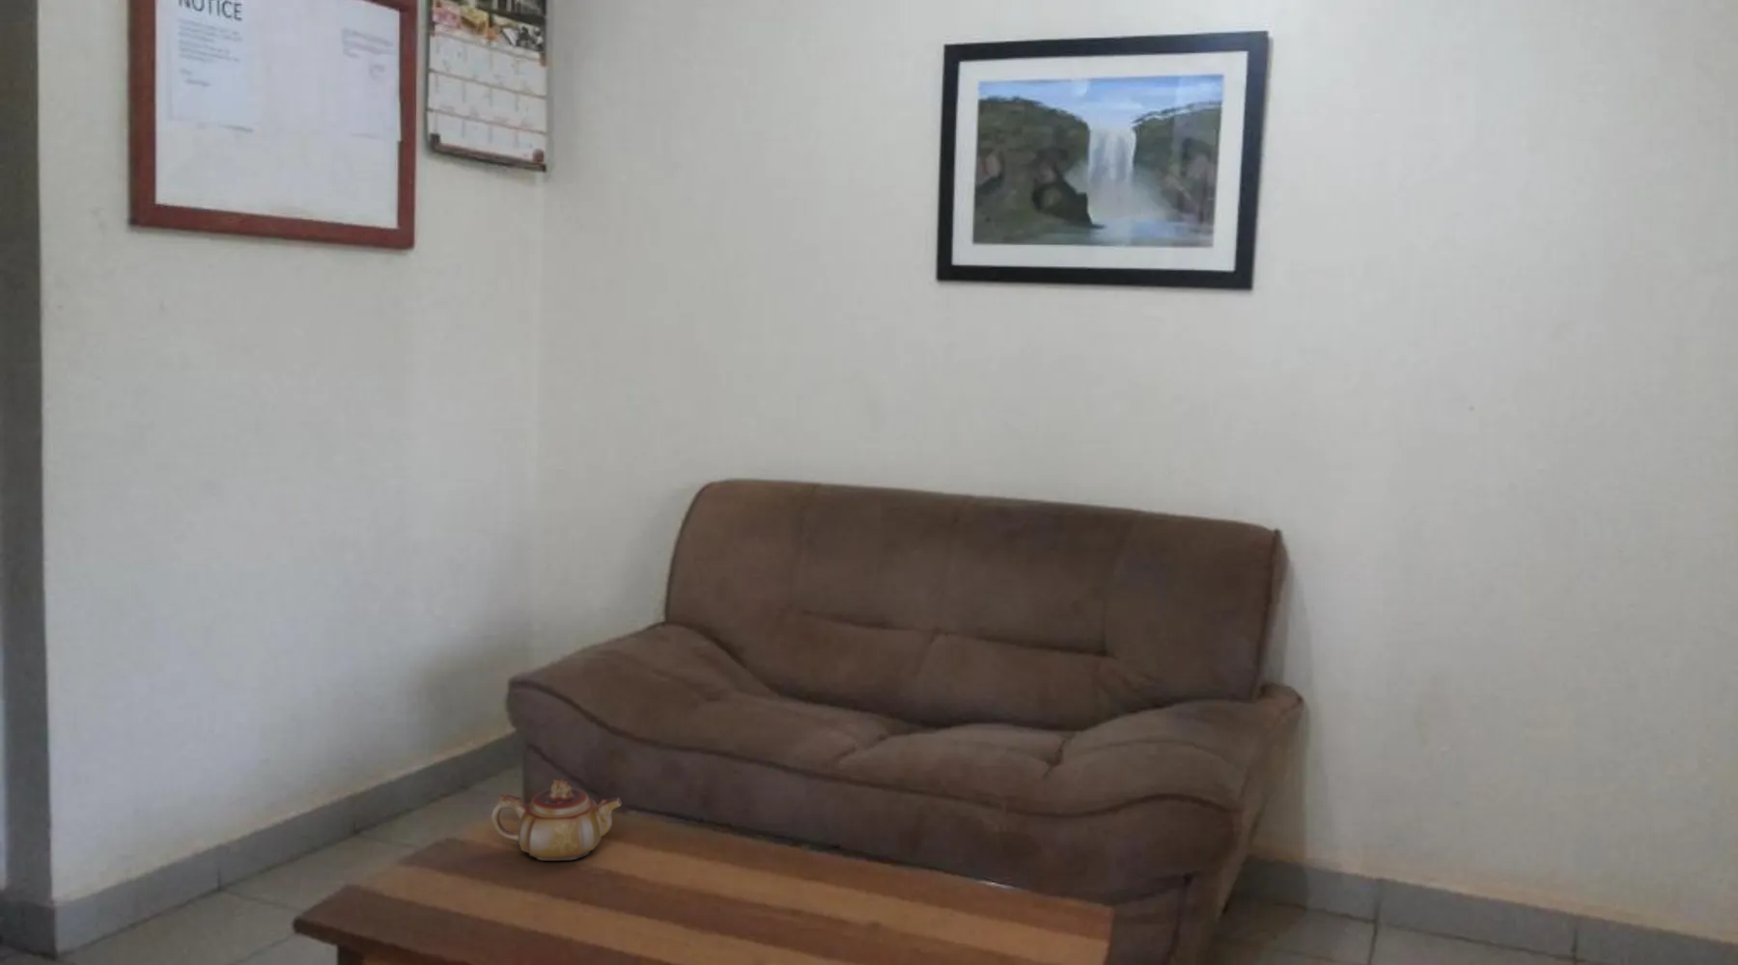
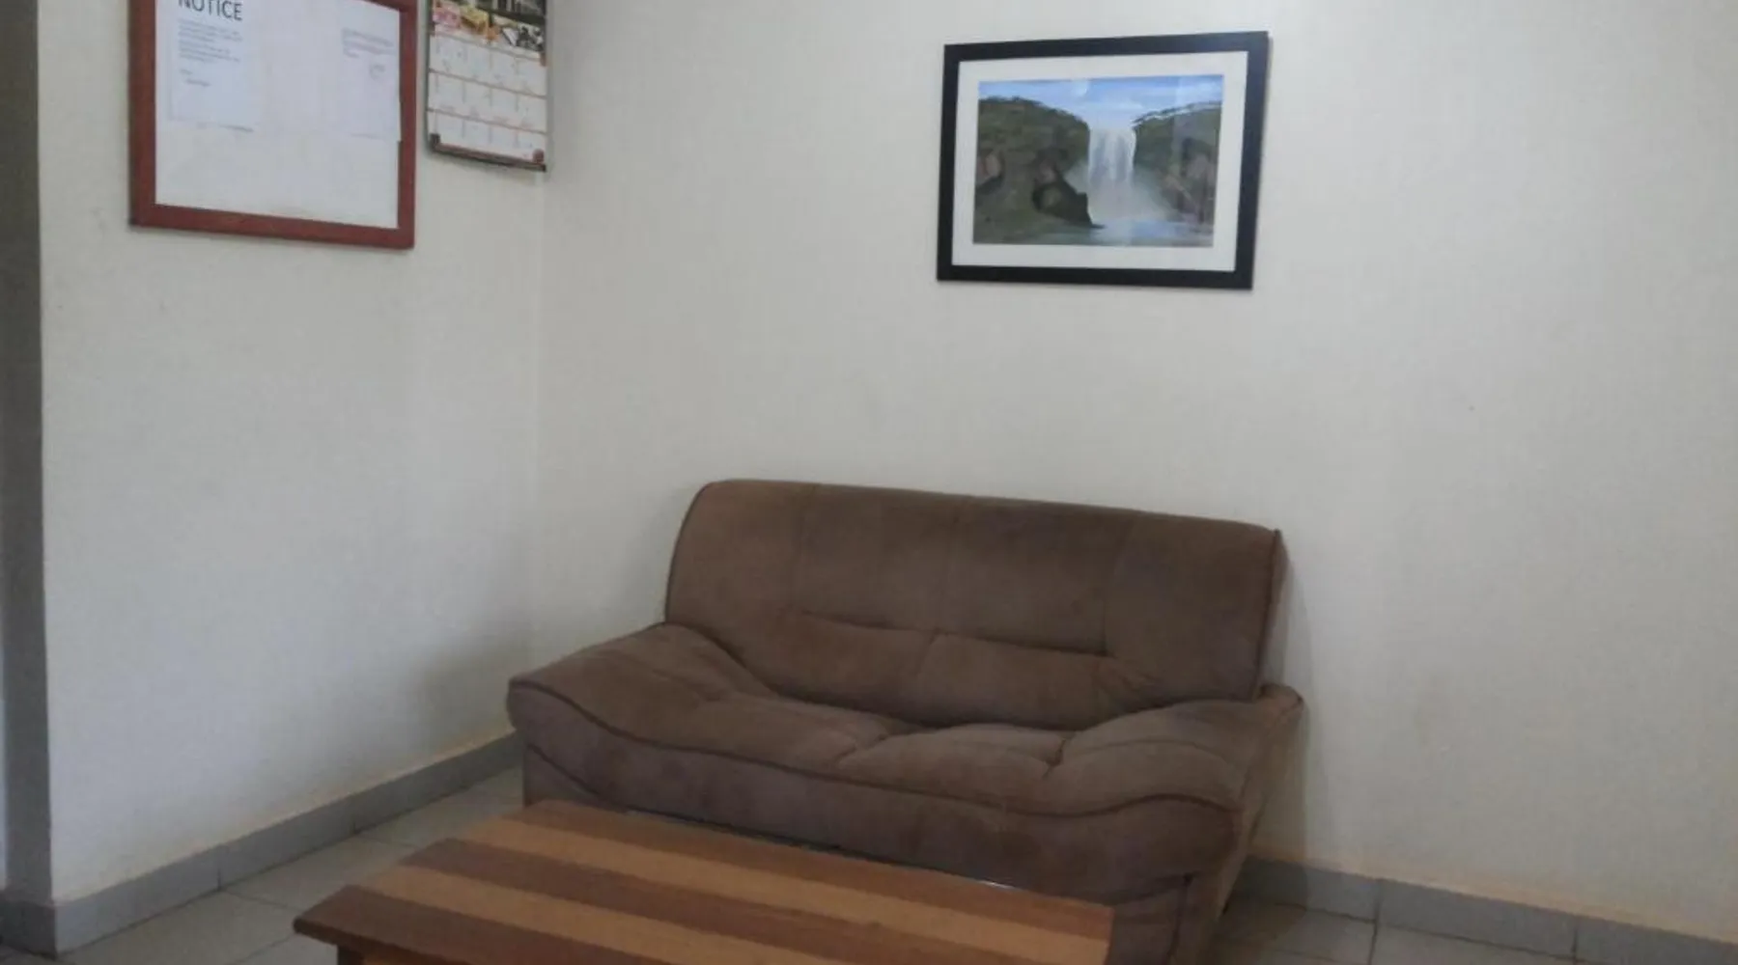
- teapot (558, 814)
